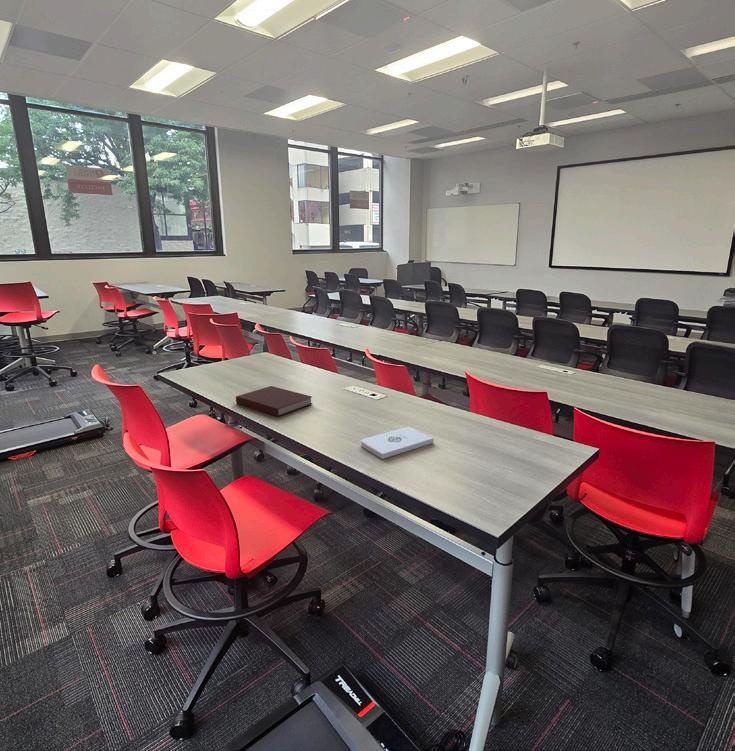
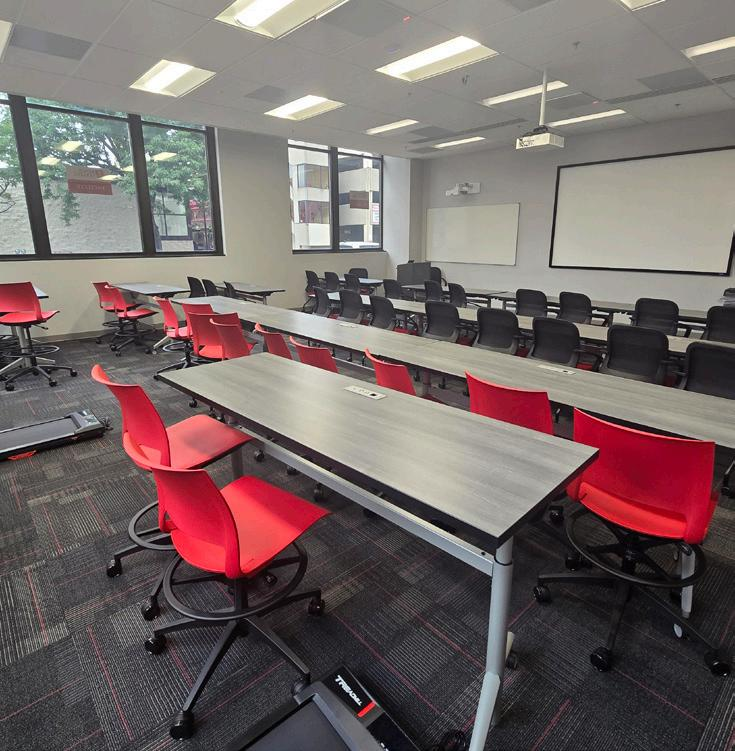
- notepad (396, 441)
- notebook (274, 400)
